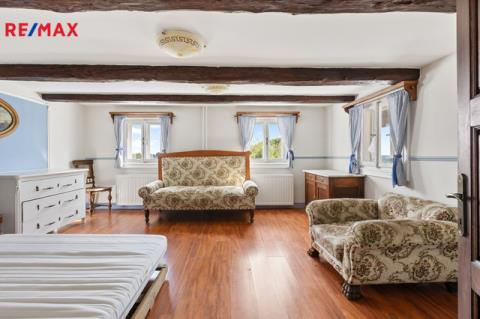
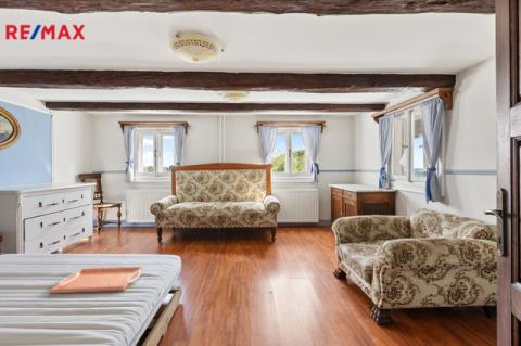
+ serving tray (101, 278)
